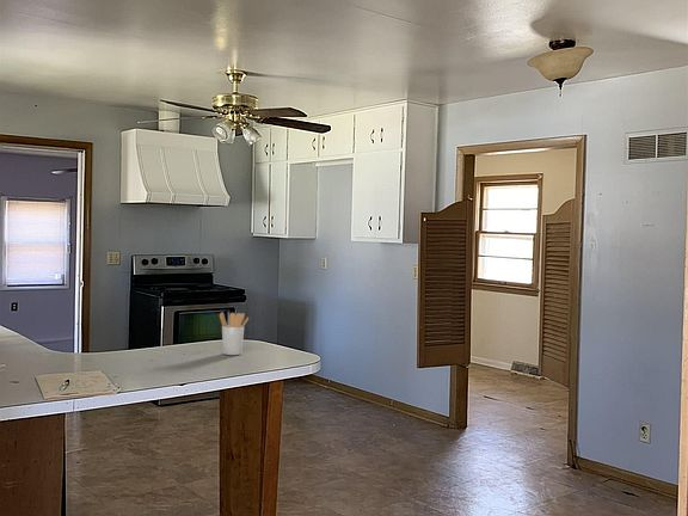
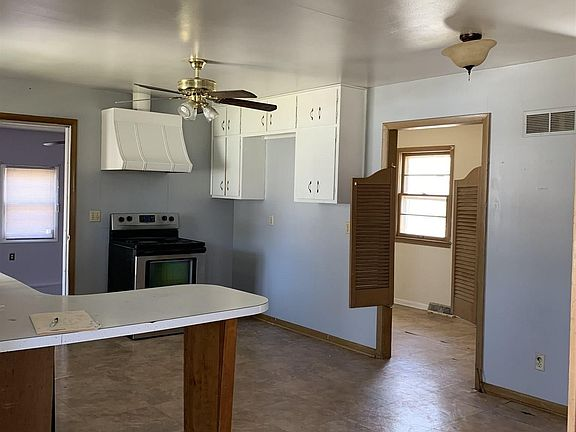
- utensil holder (233, 332)
